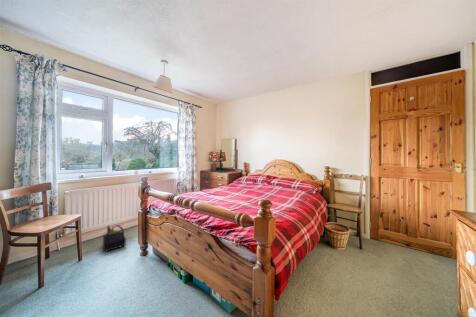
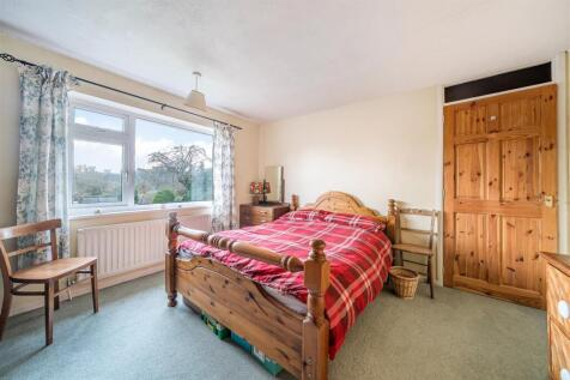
- backpack (112, 234)
